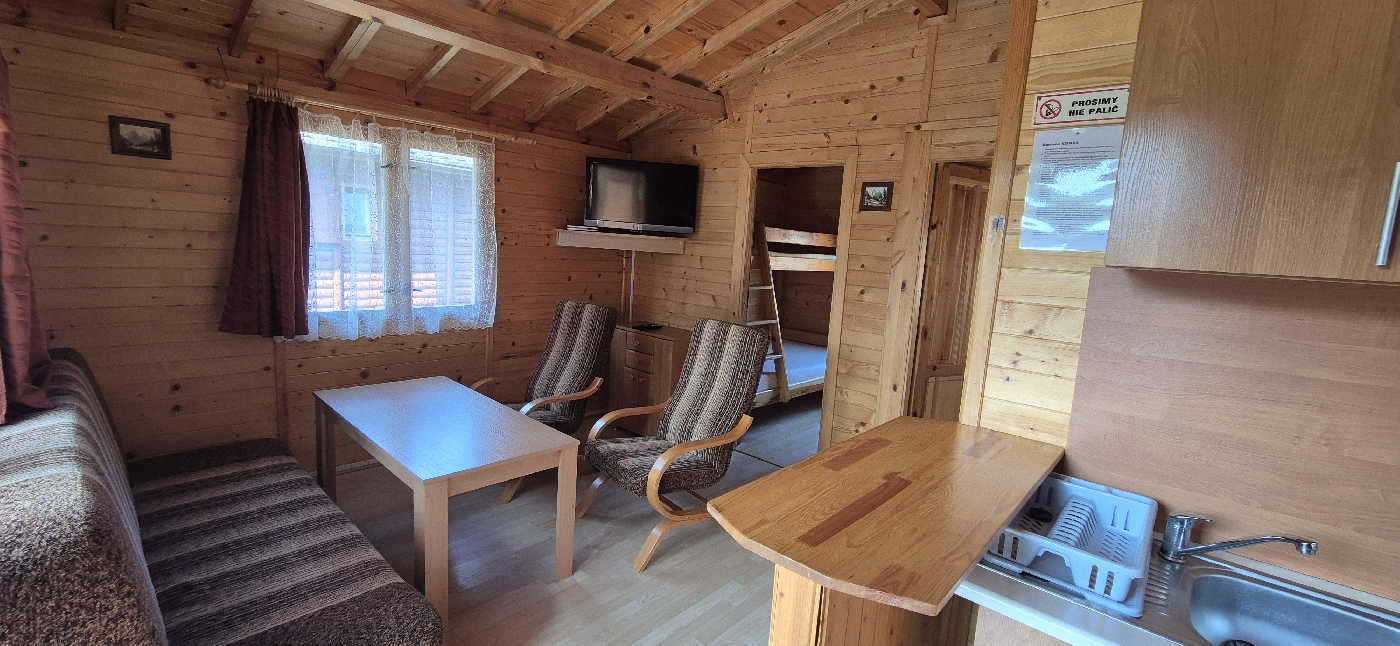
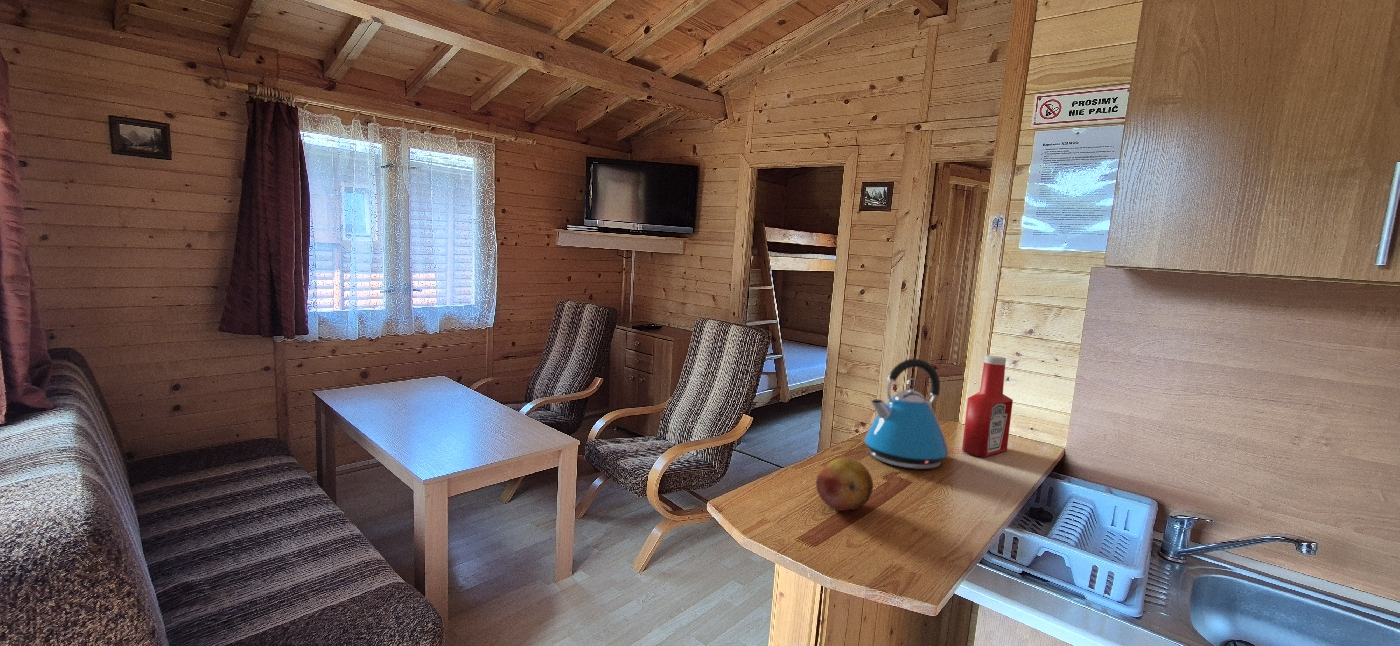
+ kettle (911, 408)
+ soap bottle (989, 404)
+ fruit (845, 482)
